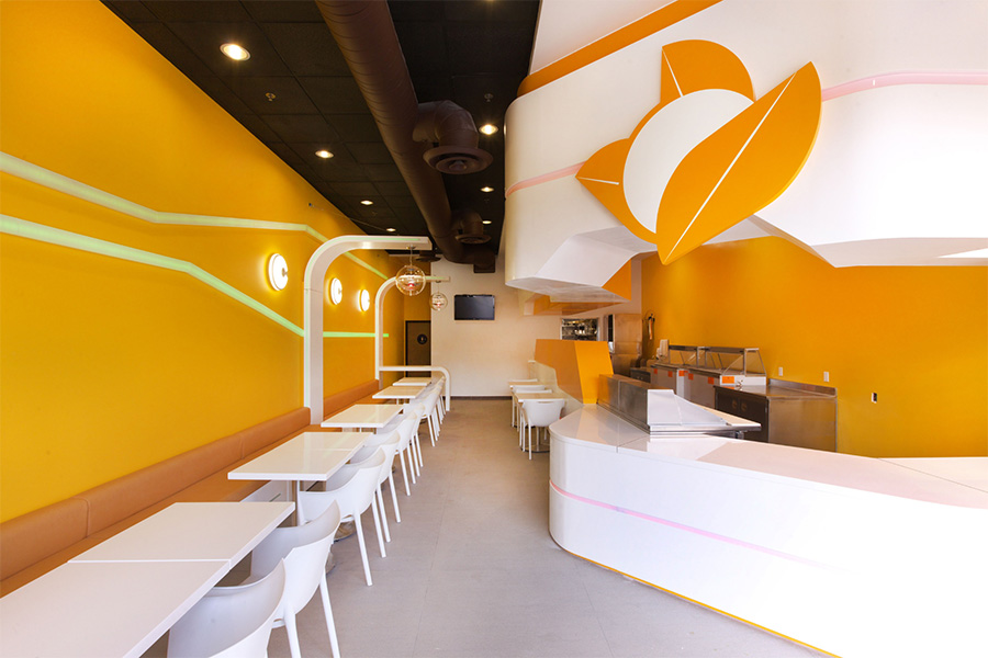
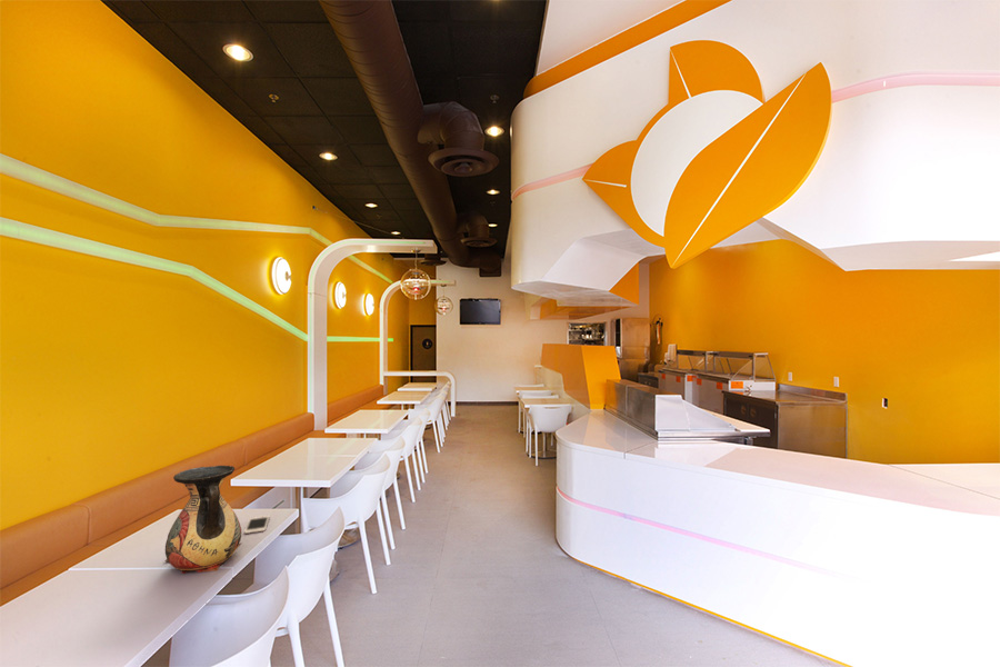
+ vase (202, 515)
+ cell phone (257, 524)
